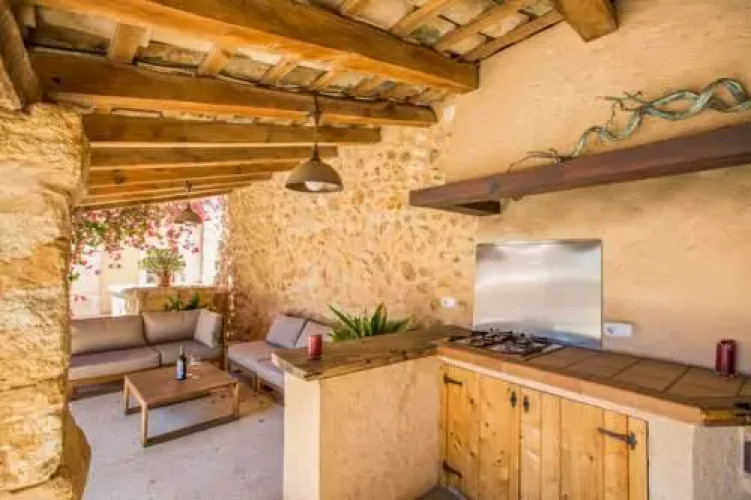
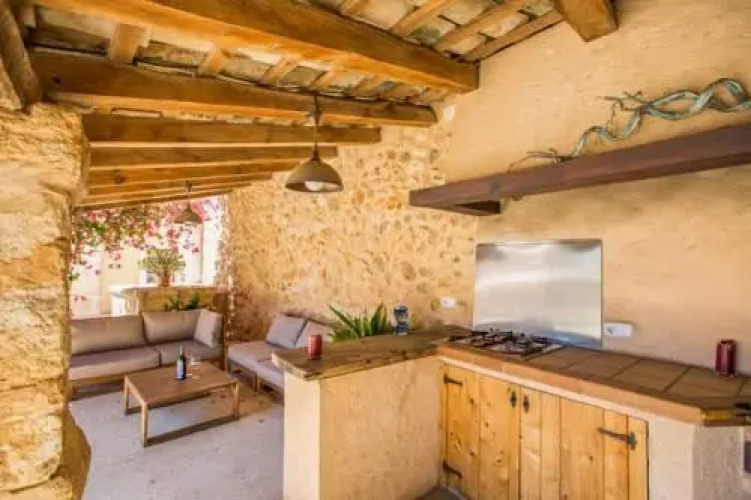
+ teapot (400, 317)
